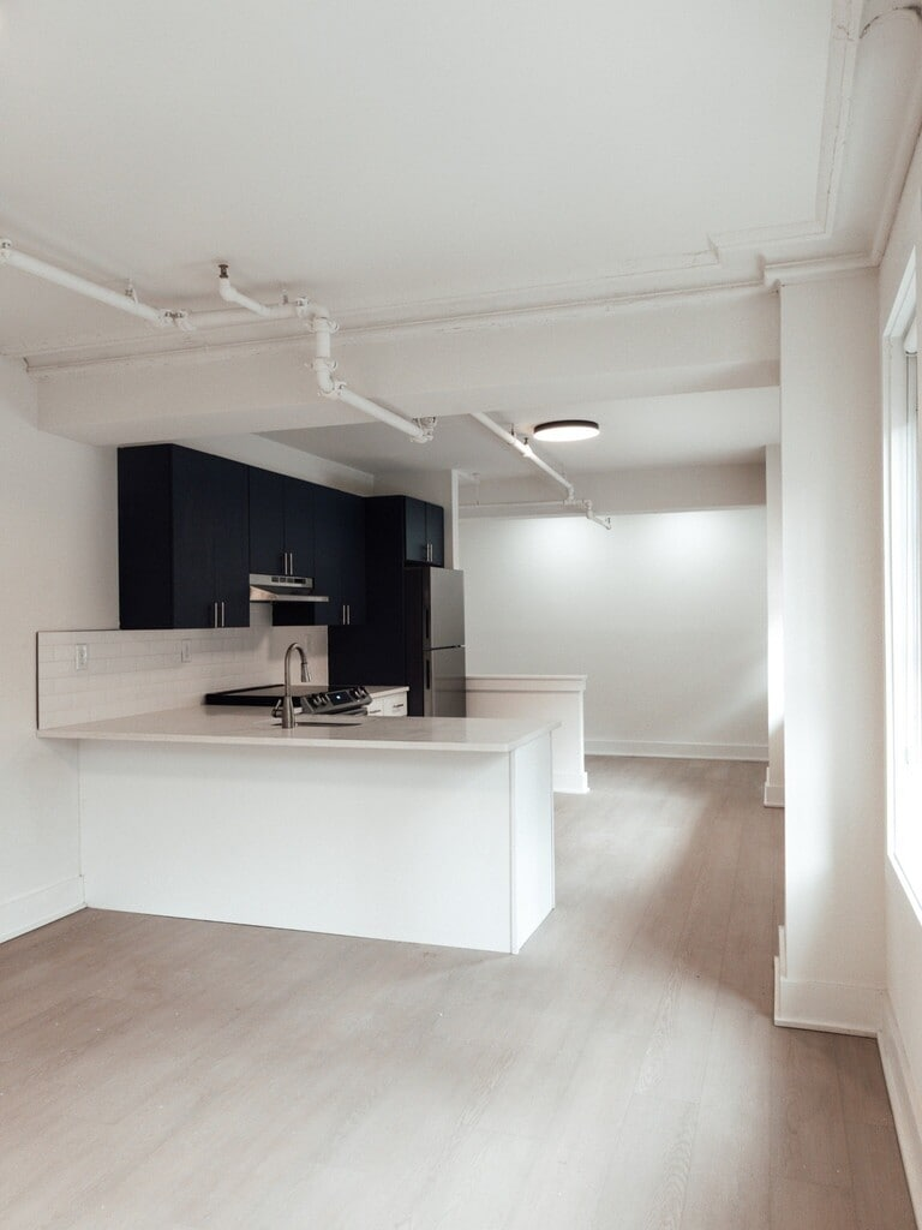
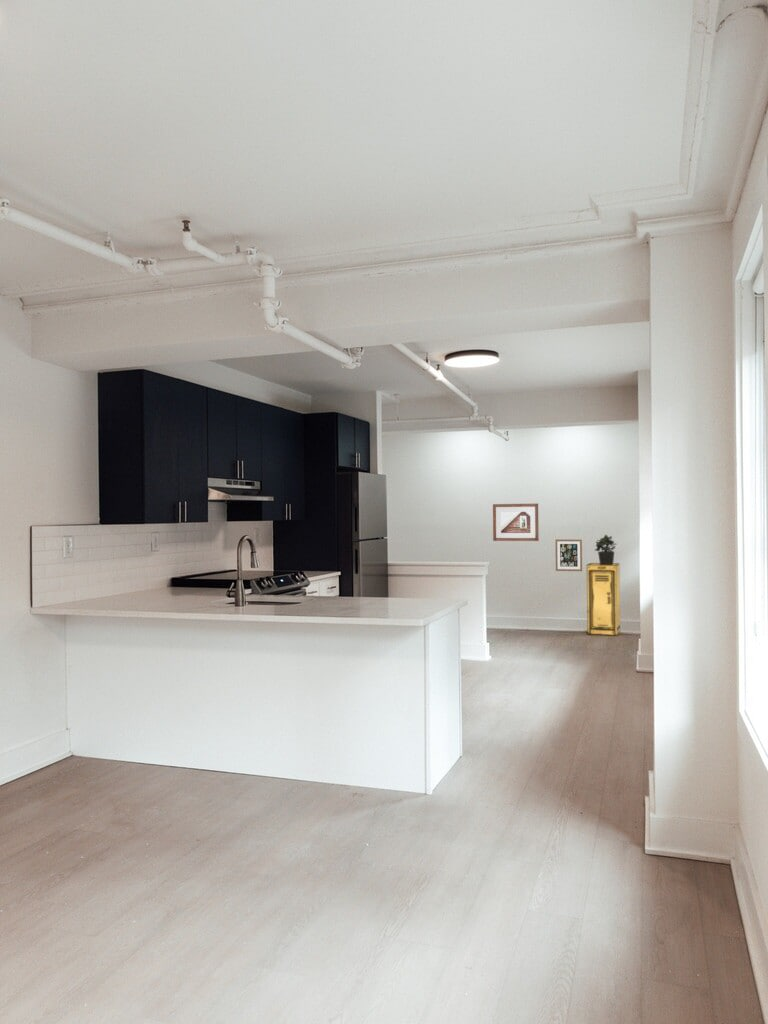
+ picture frame (515, 522)
+ potted plant (605, 549)
+ storage cabinet (603, 598)
+ wall art (568, 555)
